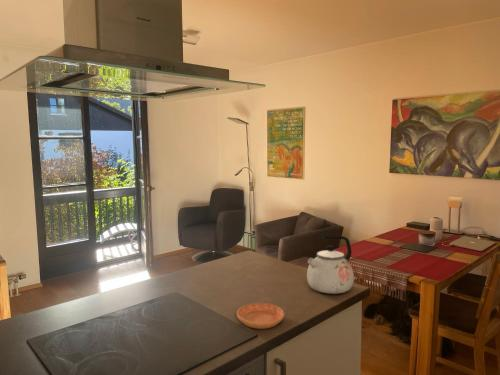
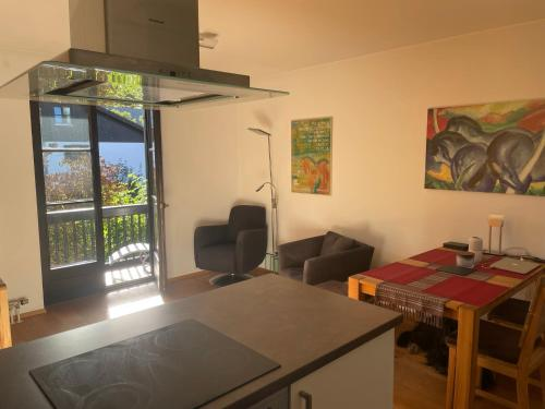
- saucer (260, 316)
- kettle (329, 262)
